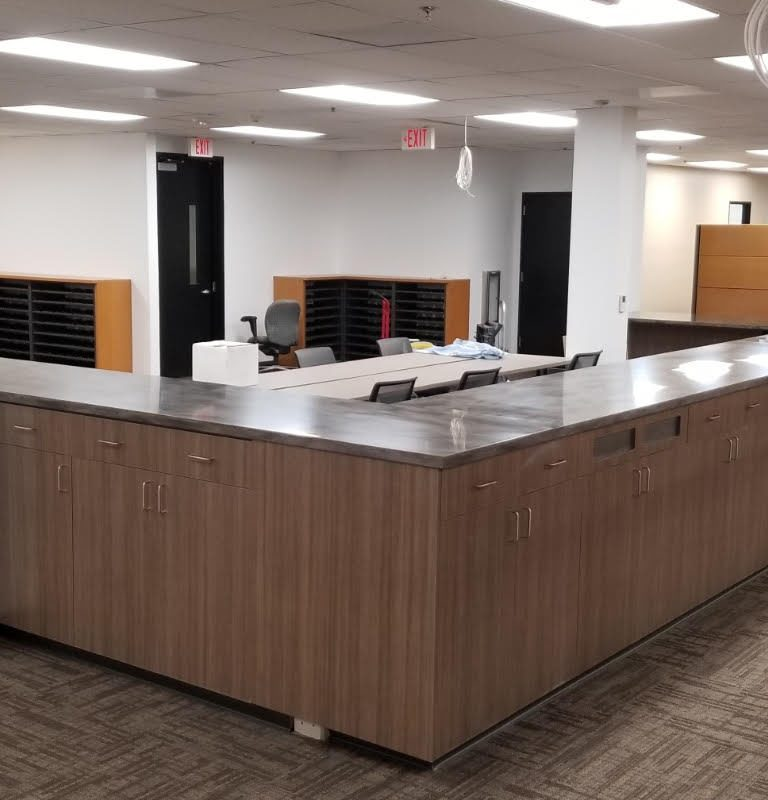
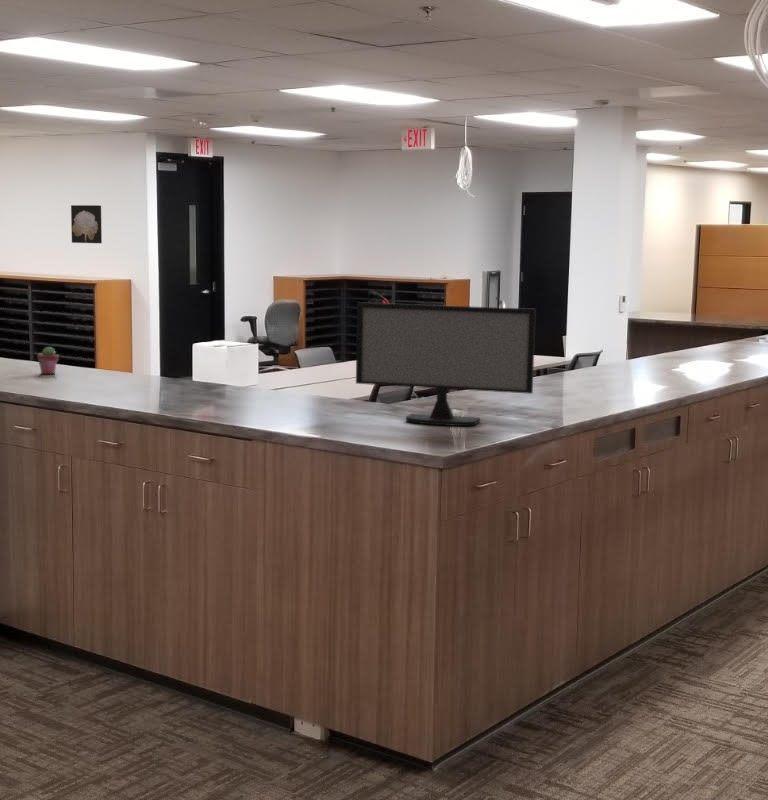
+ potted succulent (48, 360)
+ computer monitor (443, 364)
+ wall art (86, 224)
